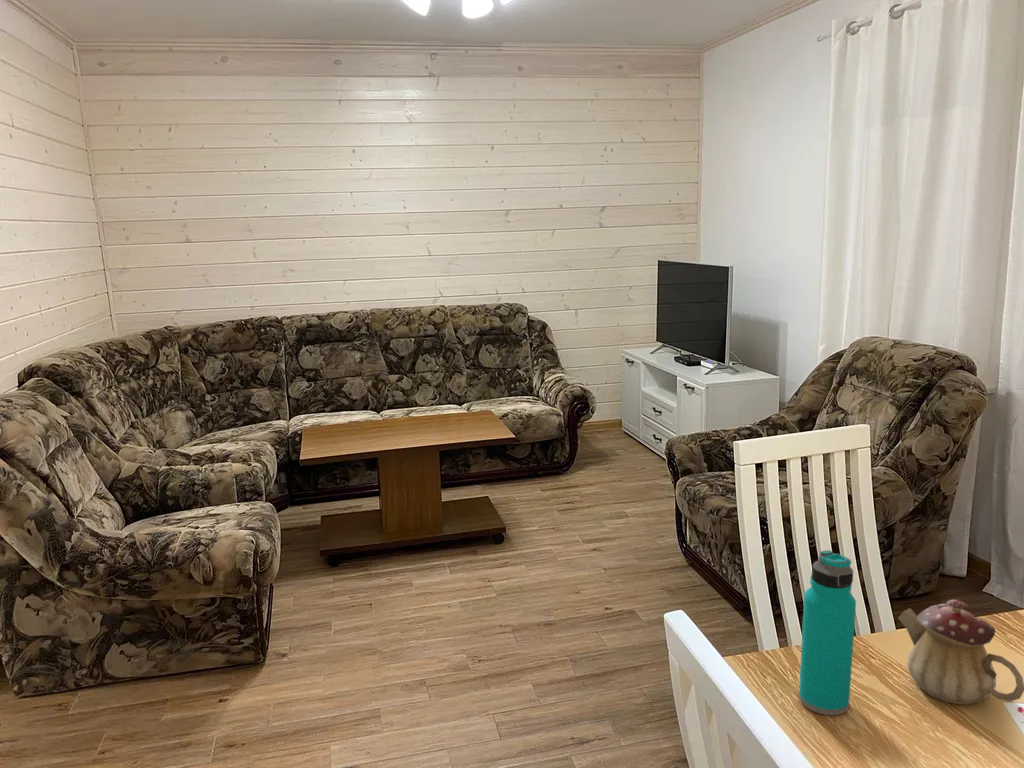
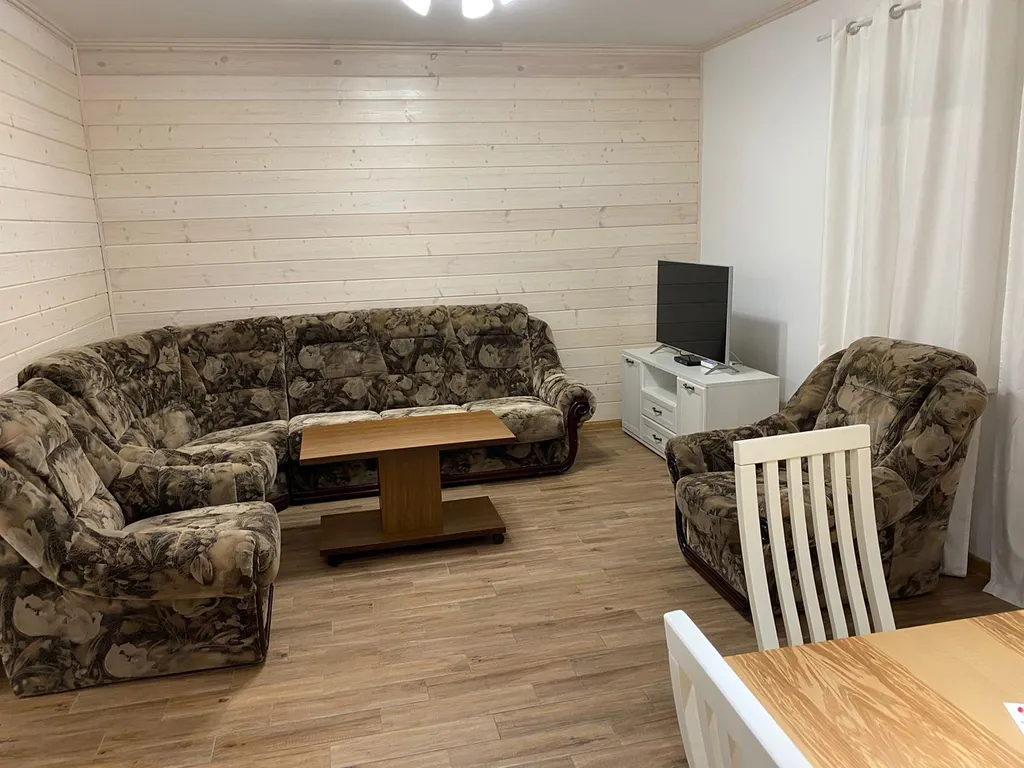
- water bottle (827, 629)
- teapot (958, 646)
